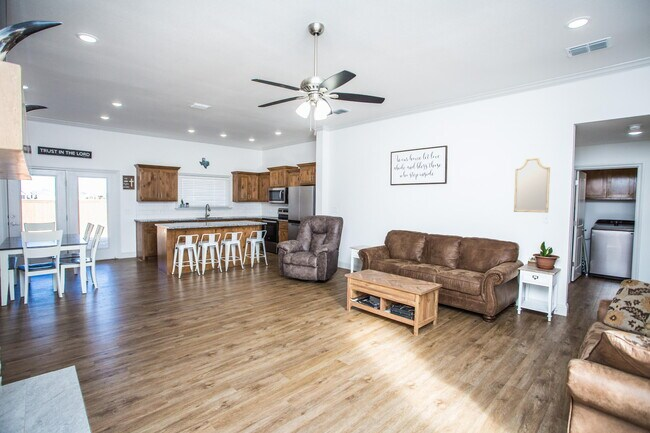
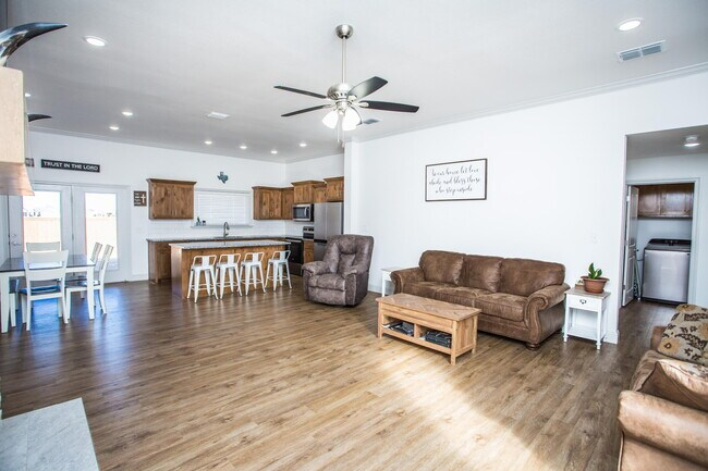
- home mirror (531, 185)
